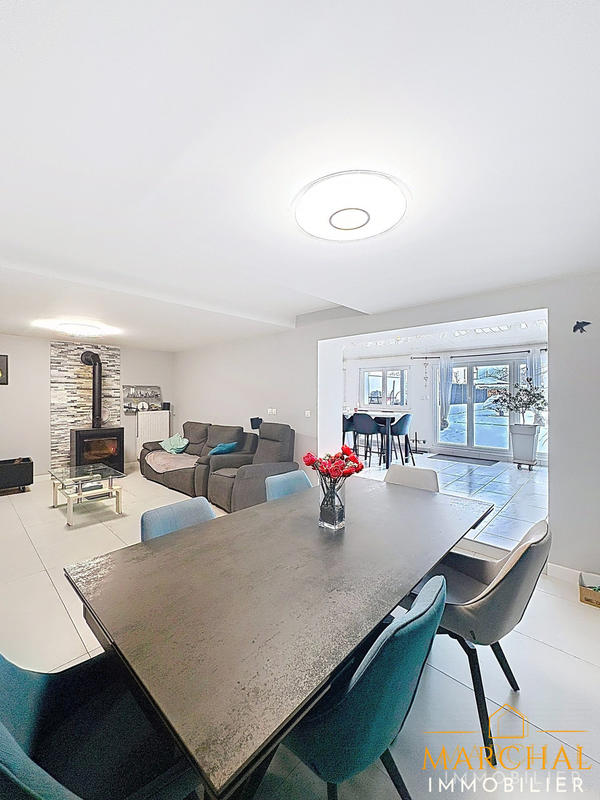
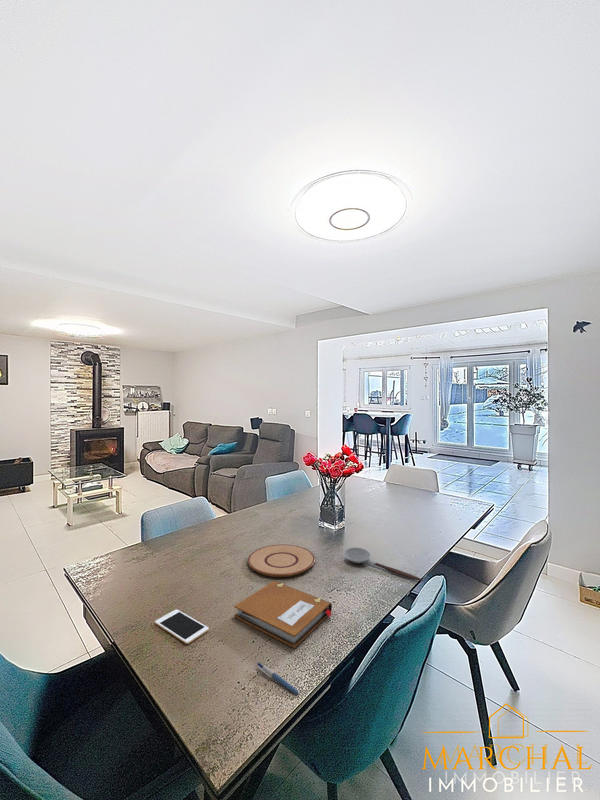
+ notebook (285, 609)
+ cell phone (181, 625)
+ spoon (381, 564)
+ pen (276, 678)
+ plate (281, 559)
